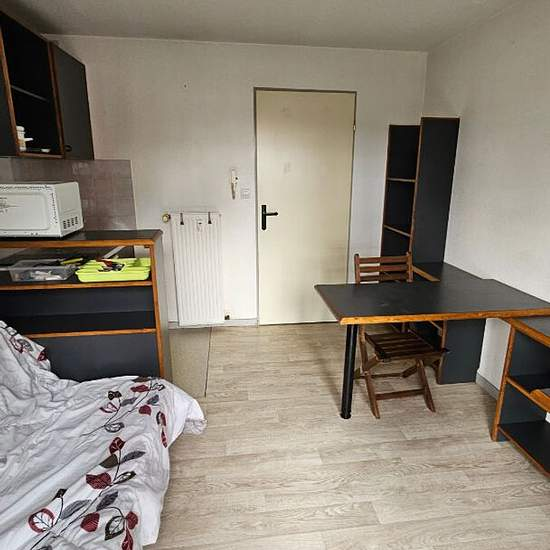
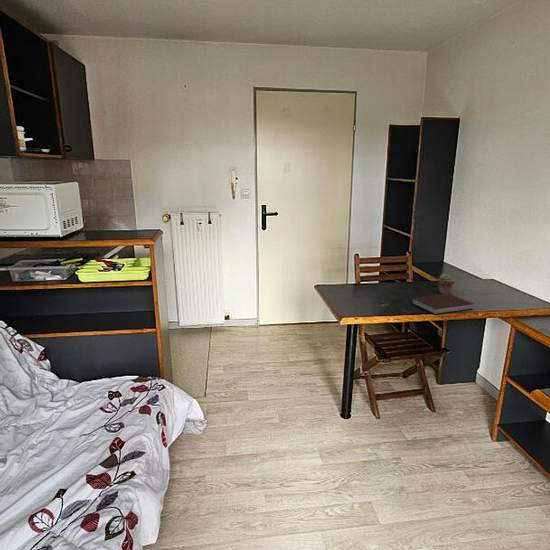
+ notebook (441, 303)
+ potted succulent (445, 283)
